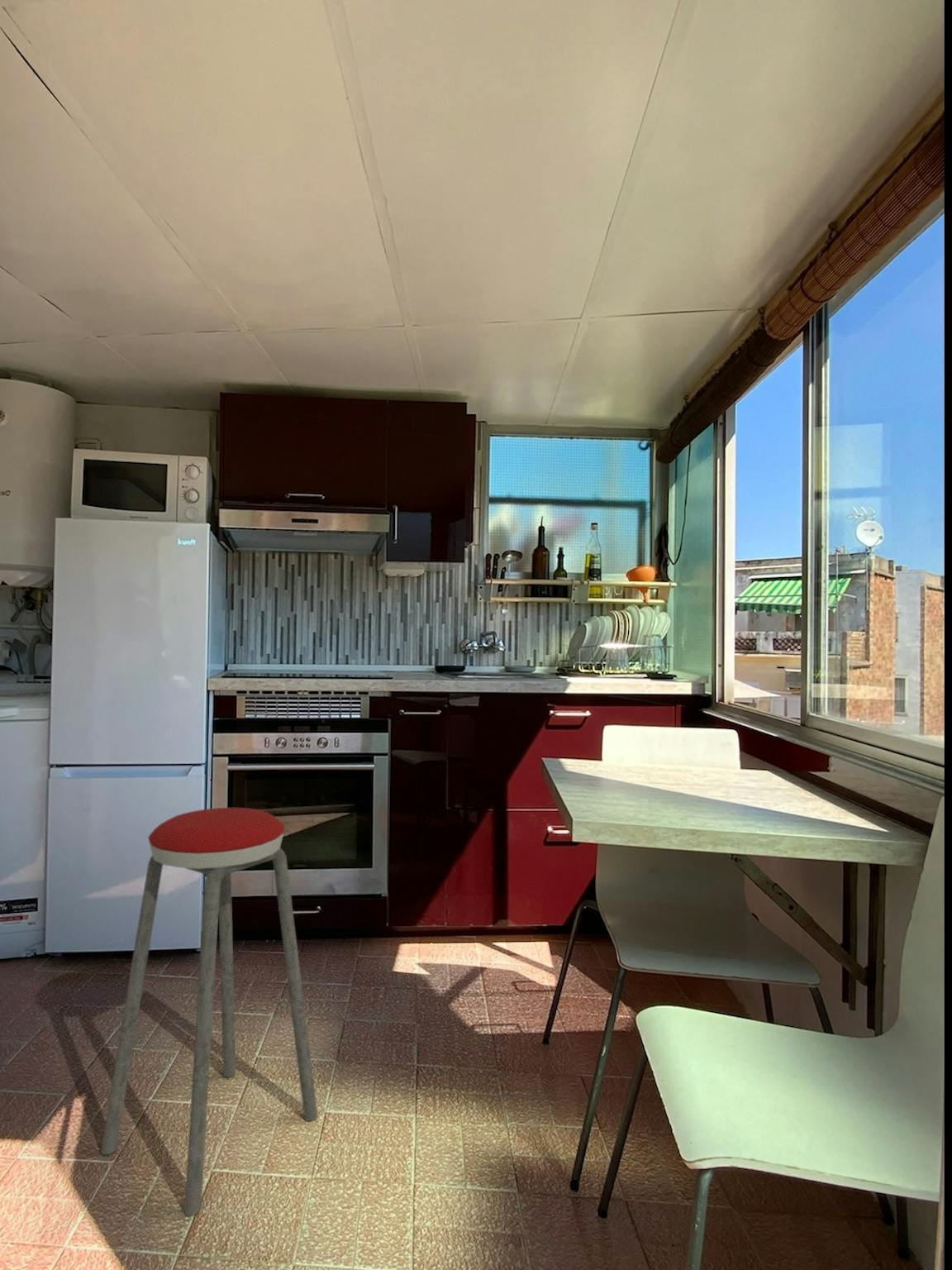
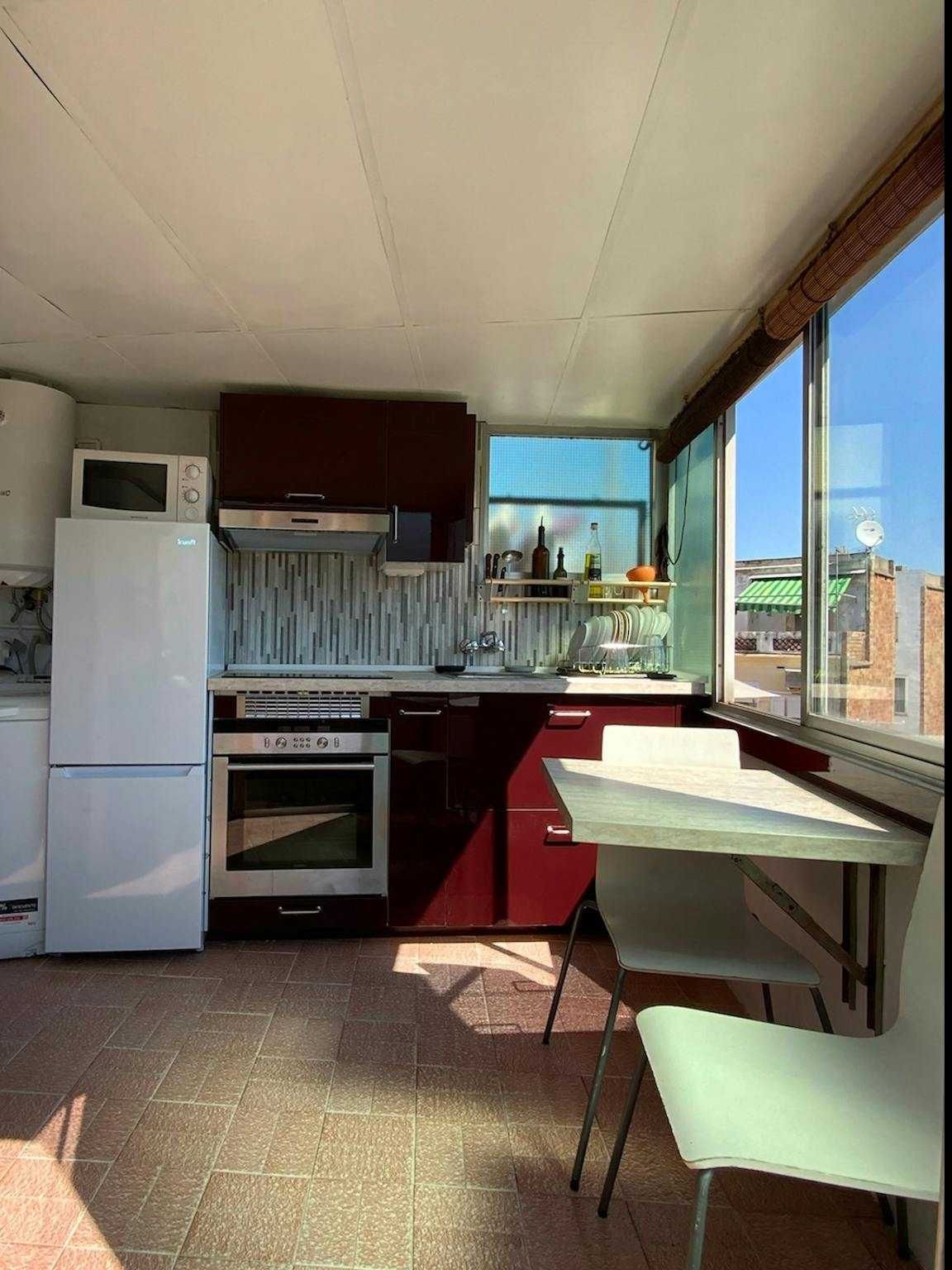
- music stool (214, 975)
